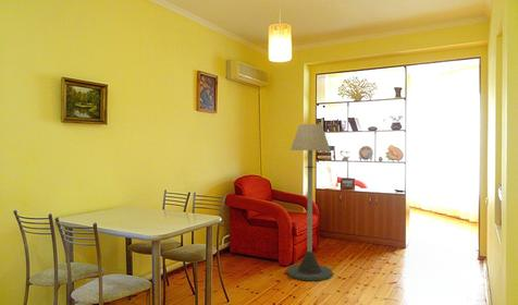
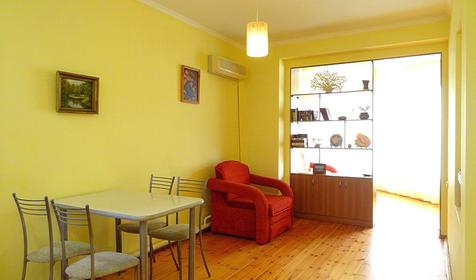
- floor lamp (309, 198)
